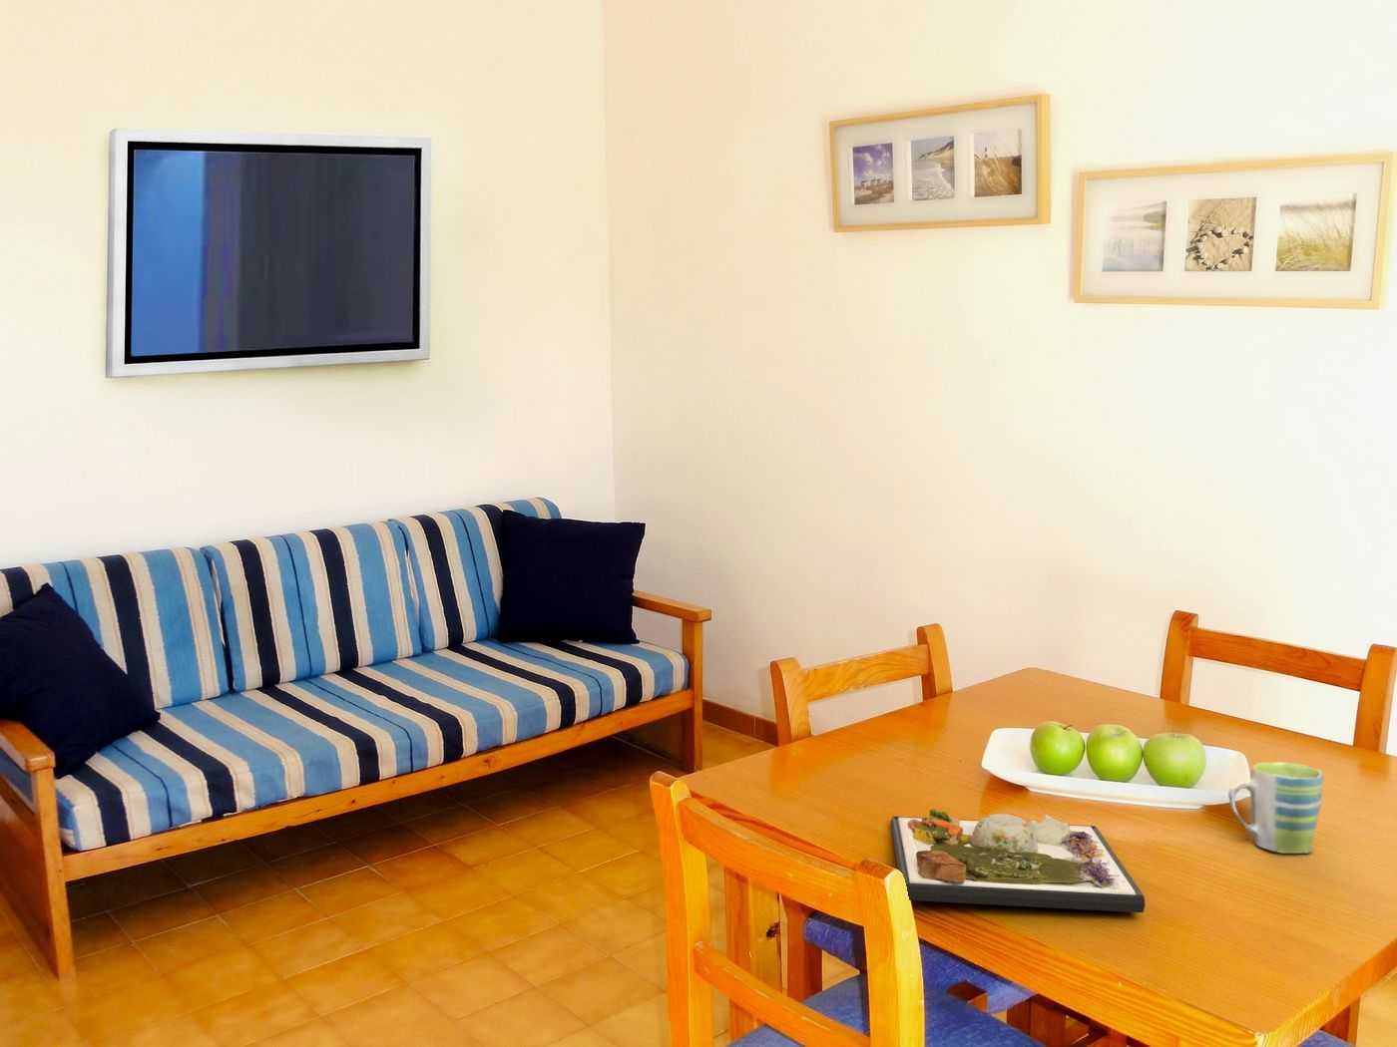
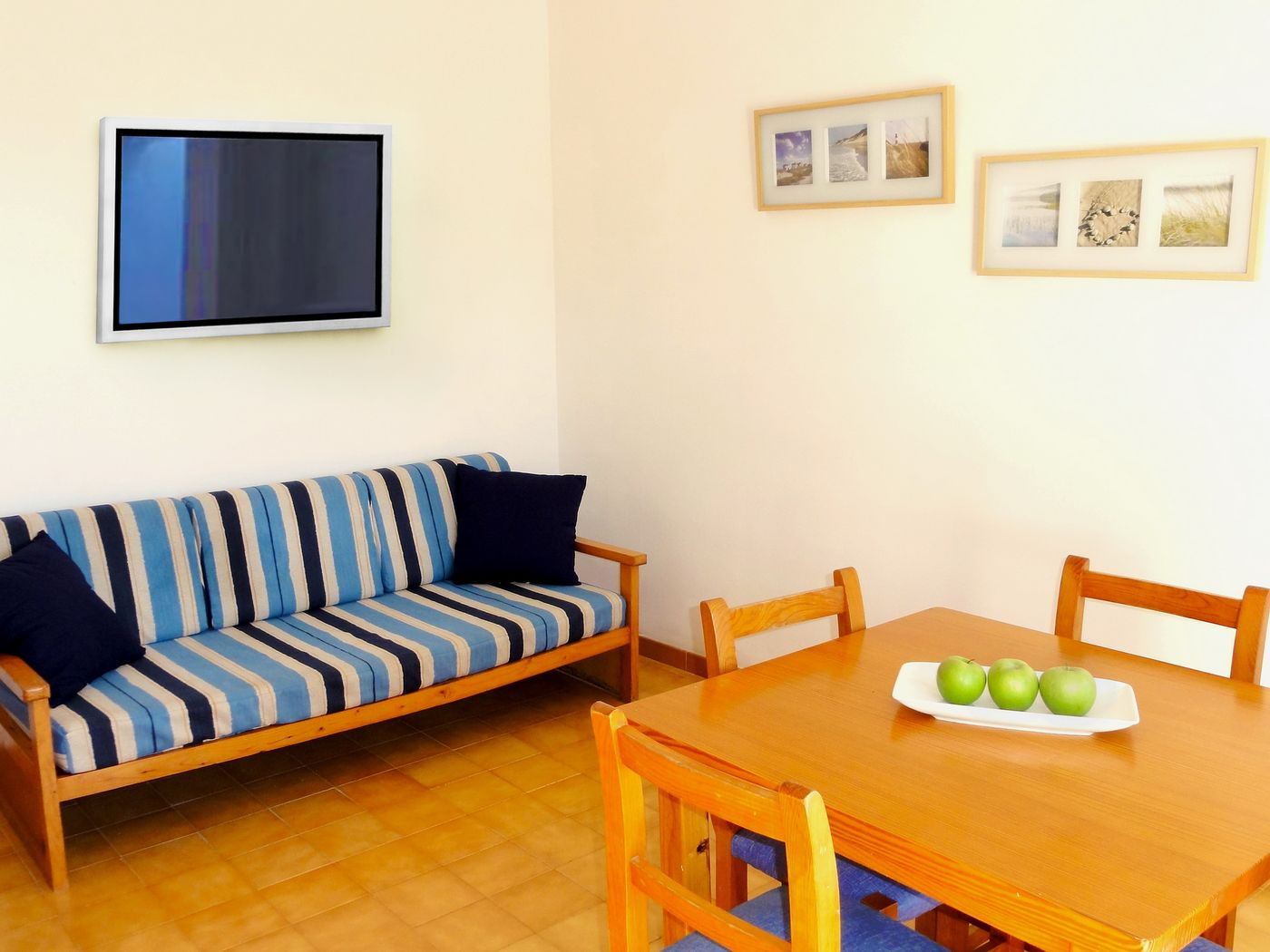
- dinner plate (1007, 849)
- mug (1273, 806)
